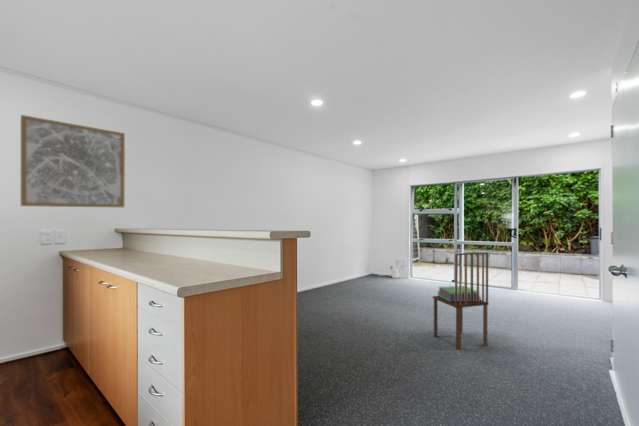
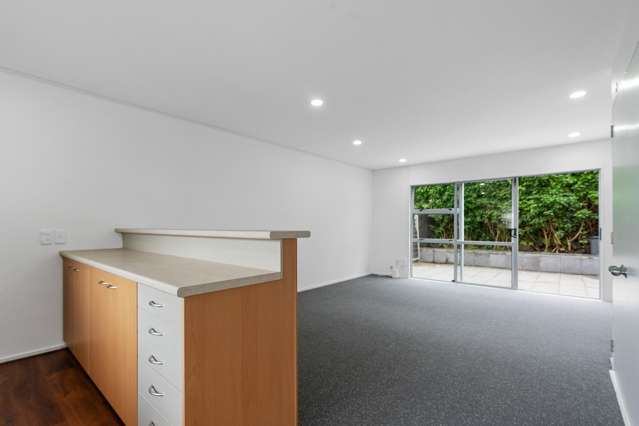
- dining chair (459, 295)
- stack of books (458, 293)
- wall art (77, 166)
